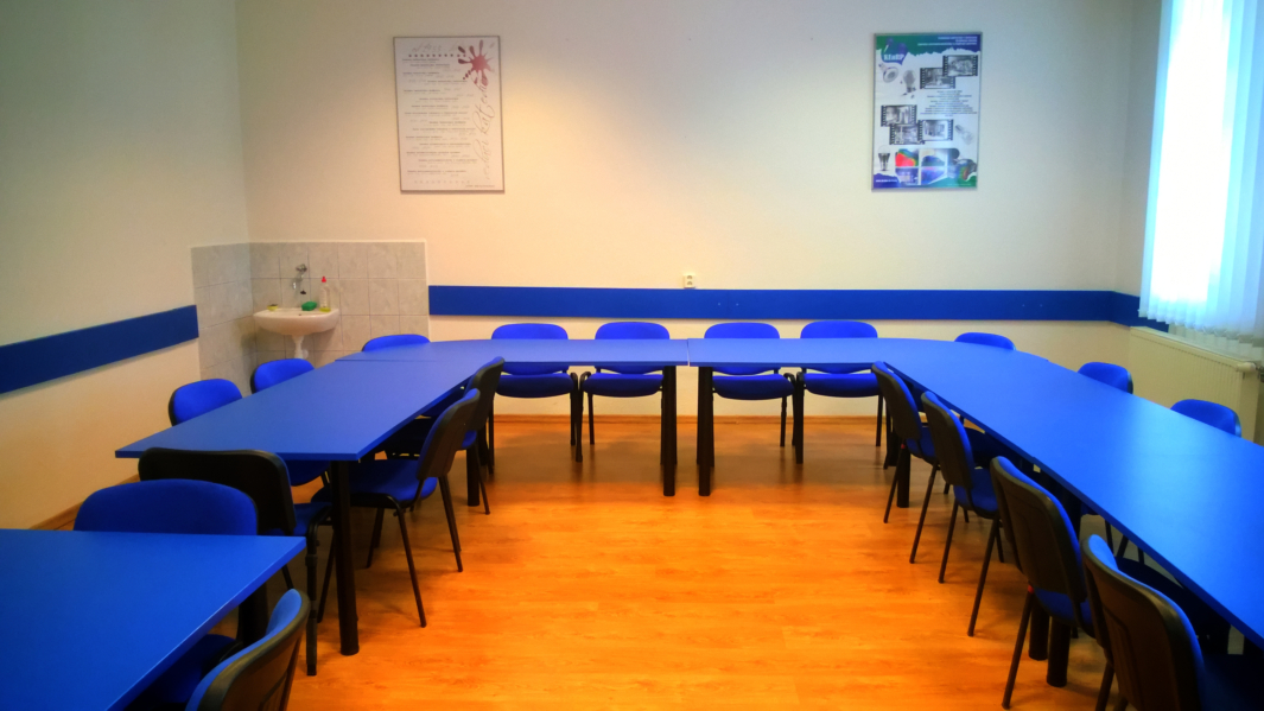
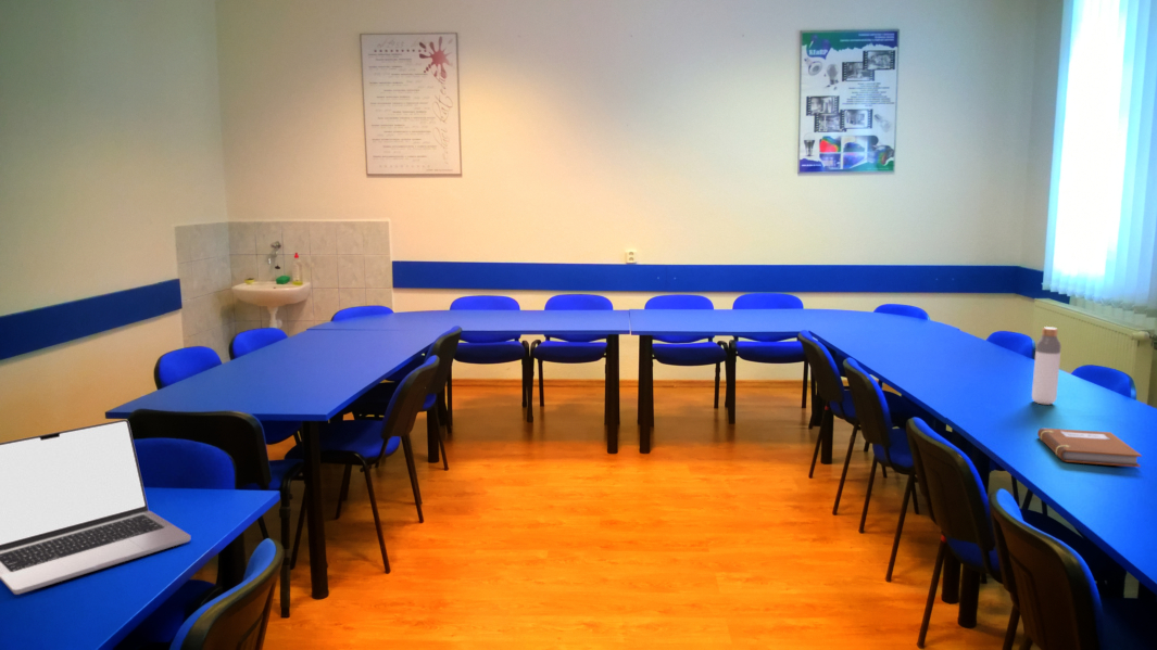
+ laptop (77, 497)
+ notebook (1085, 445)
+ bottle (1046, 365)
